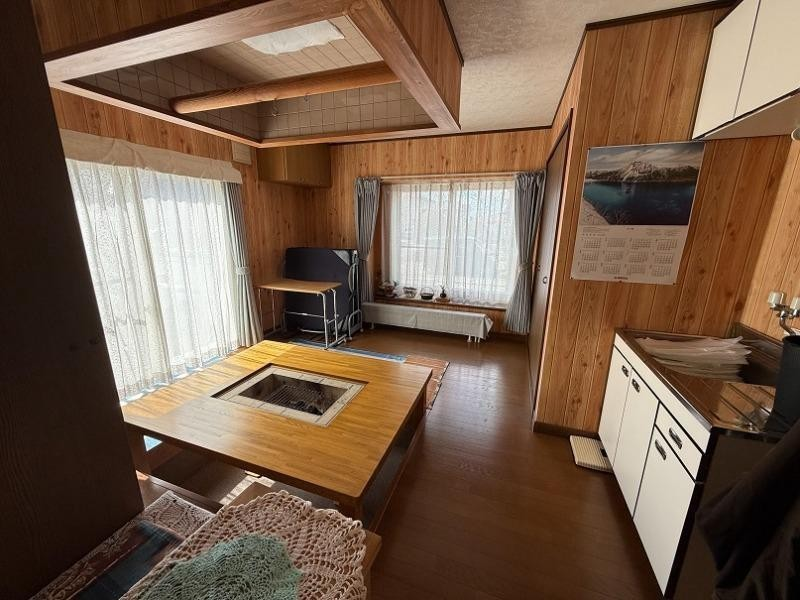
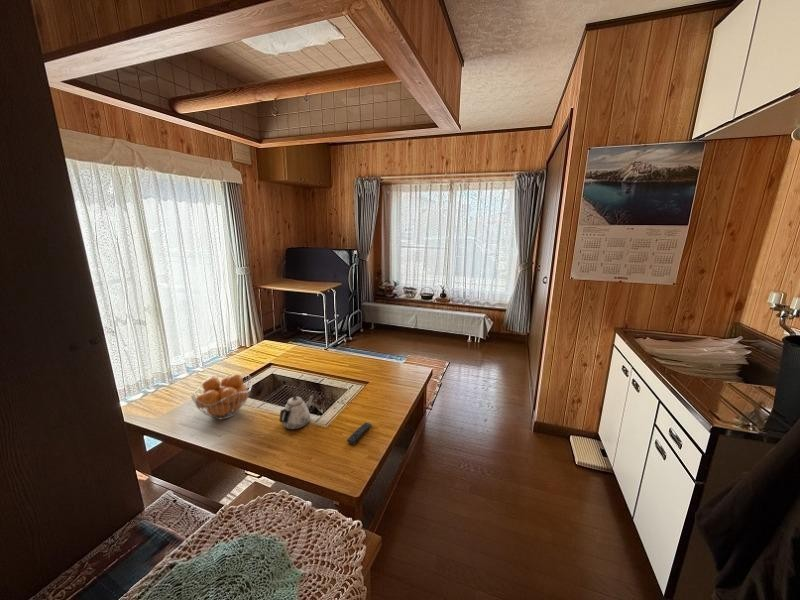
+ teapot (297, 408)
+ remote control (360, 431)
+ fruit basket (223, 395)
